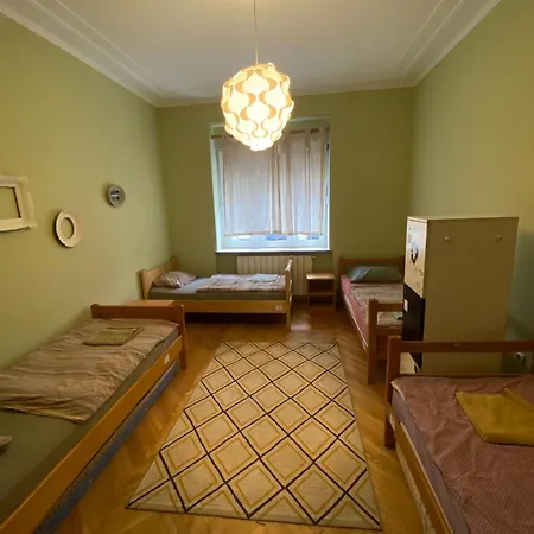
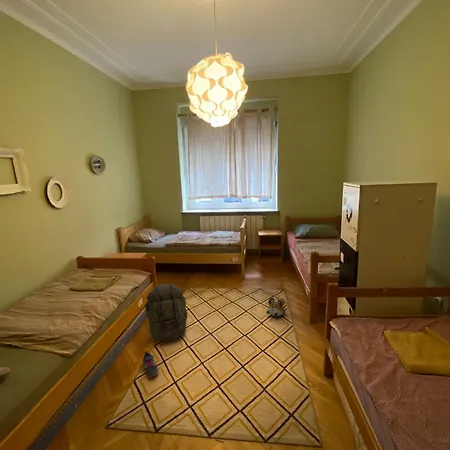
+ plush toy (277, 305)
+ shoe (150, 363)
+ backpack (166, 310)
